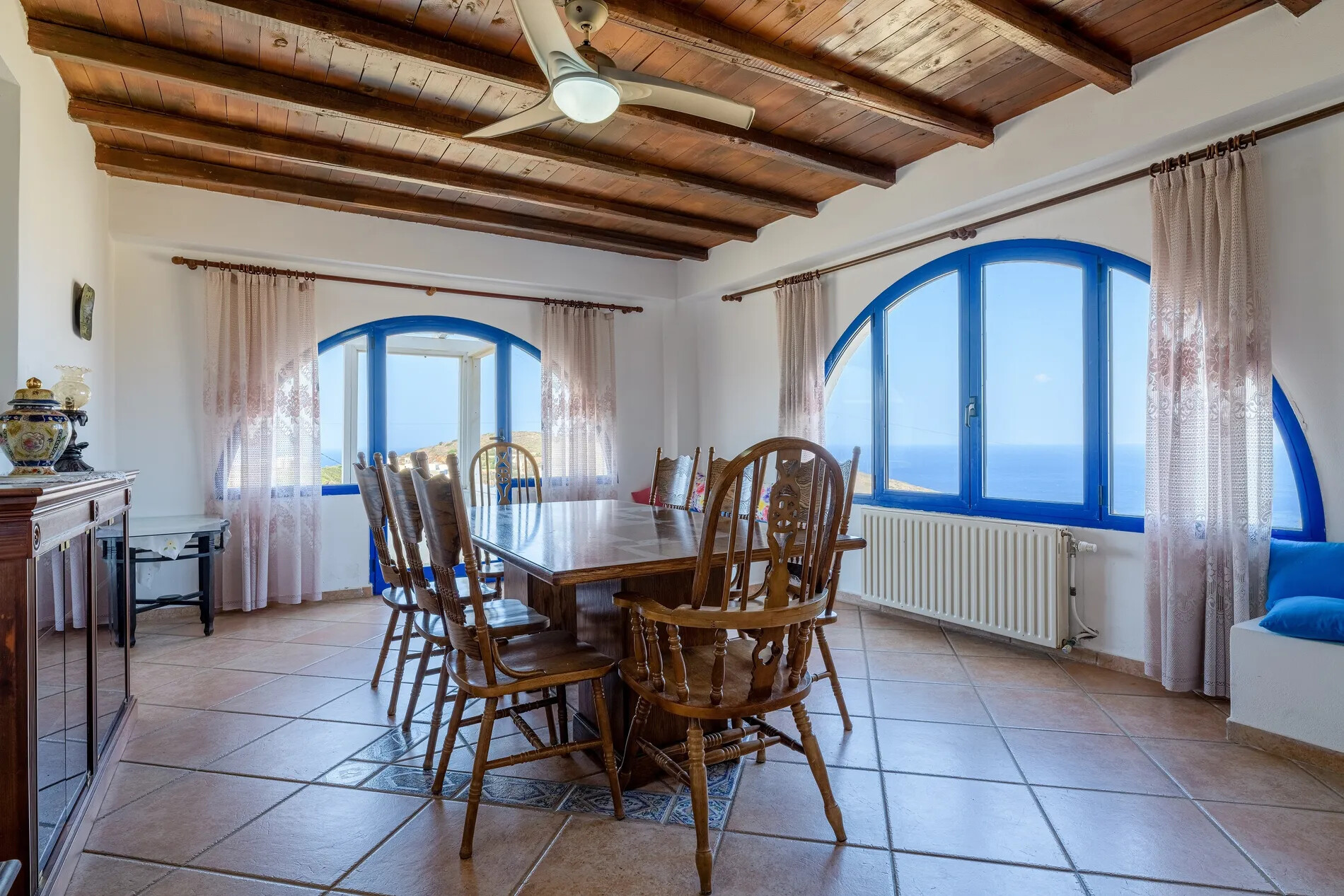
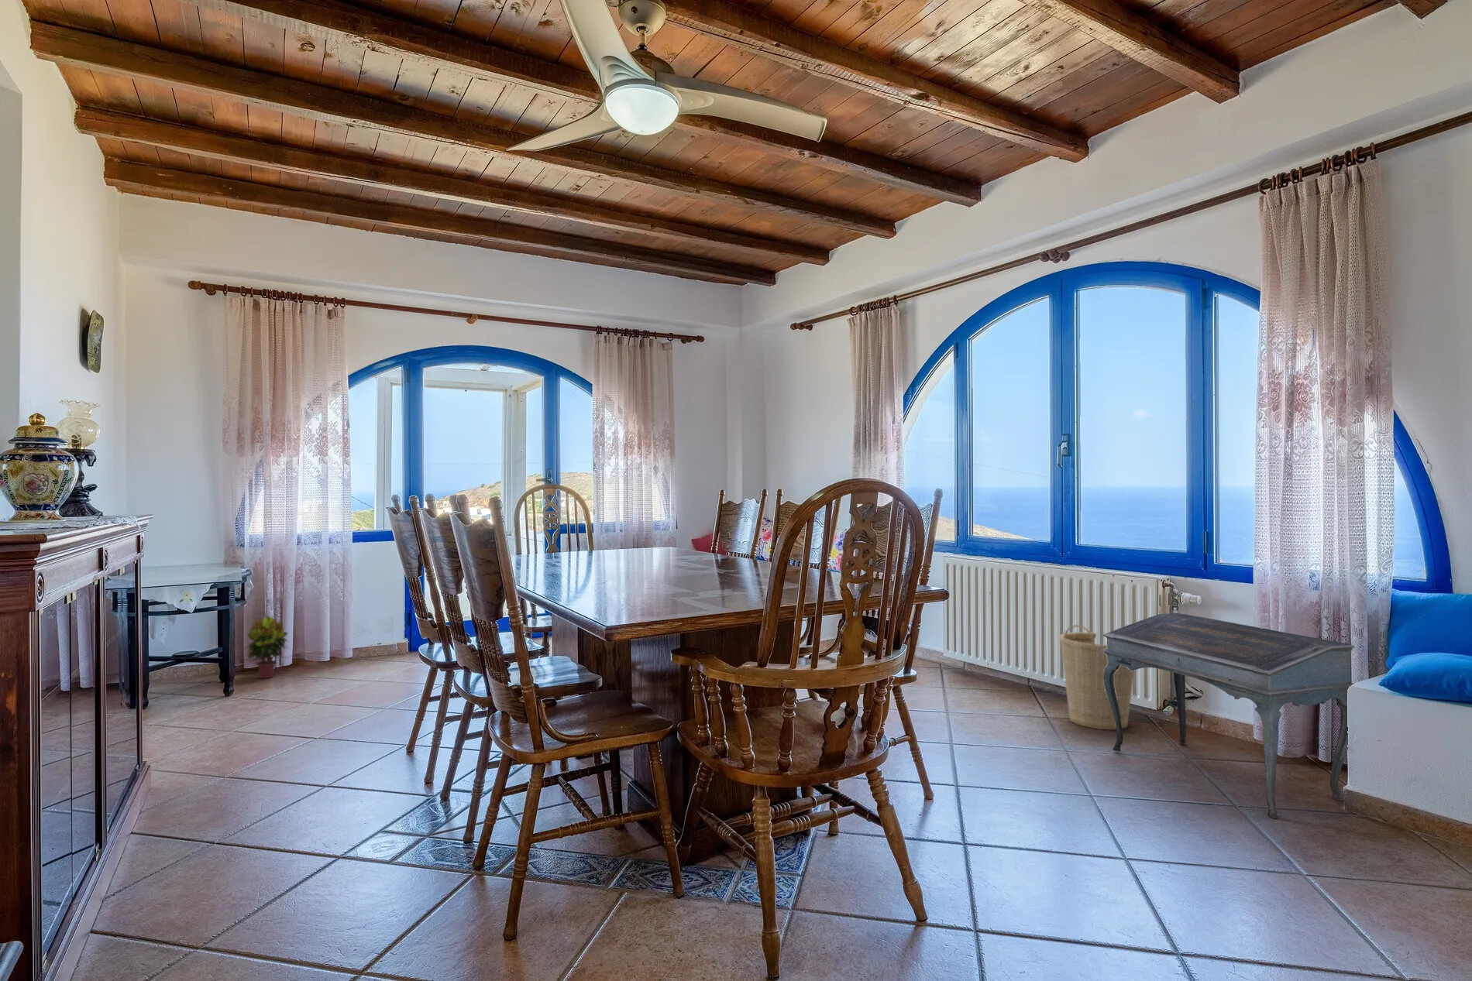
+ writing desk (1222, 690)
+ basket (1097, 671)
+ potted plant (267, 646)
